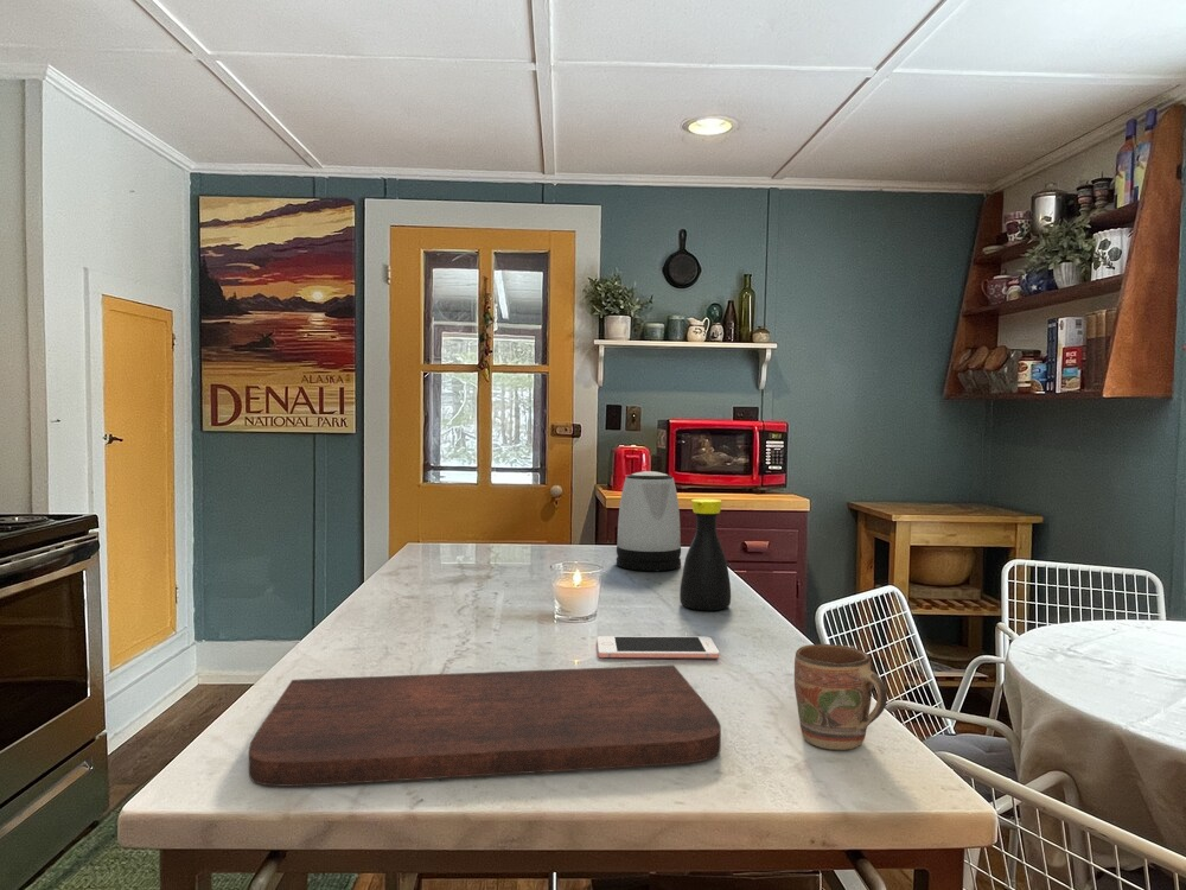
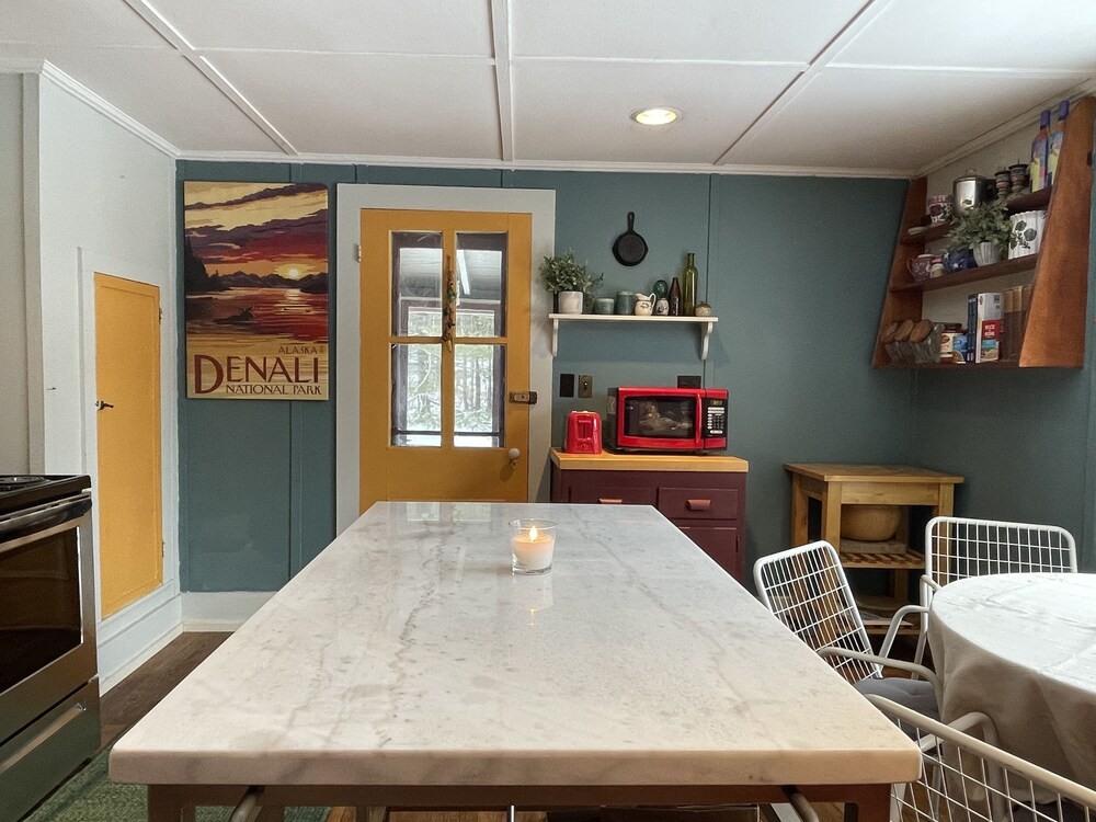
- cell phone (656, 647)
- cutting board (492, 716)
- kettle (646, 517)
- bottle (706, 552)
- mug (835, 698)
